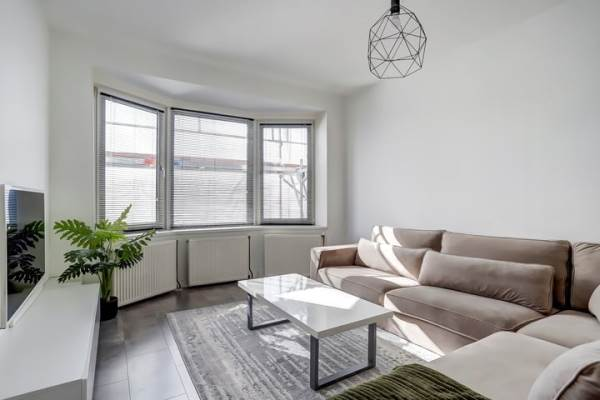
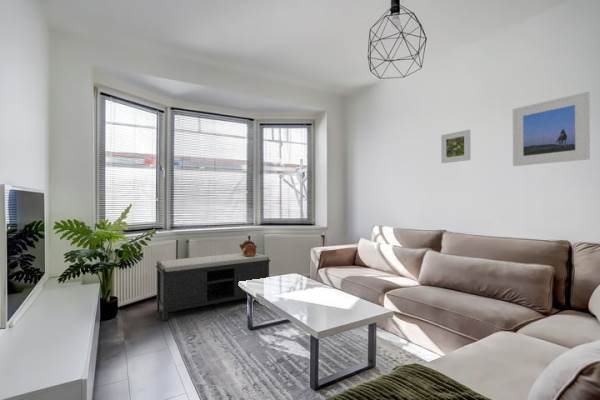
+ bench (215, 281)
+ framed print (547, 132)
+ ceramic vessel (250, 247)
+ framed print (455, 147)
